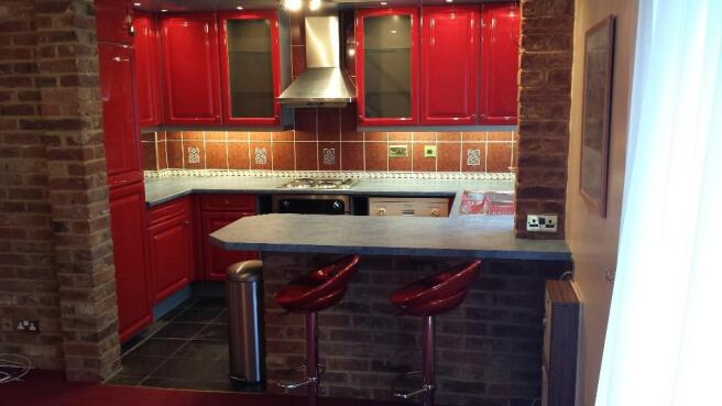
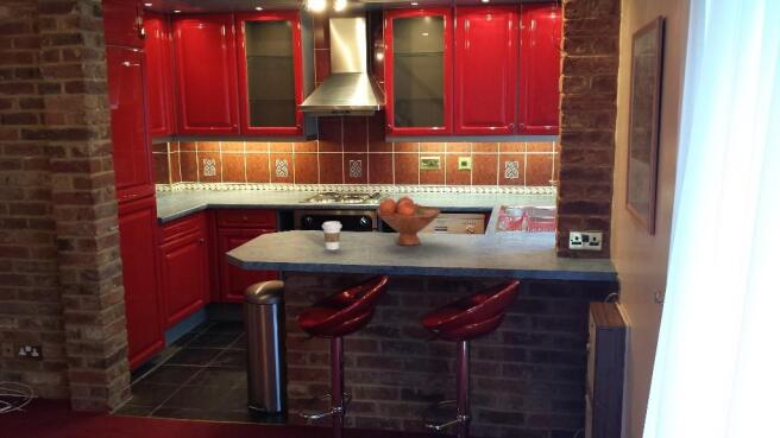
+ coffee cup (332, 235)
+ fruit bowl (408, 220)
